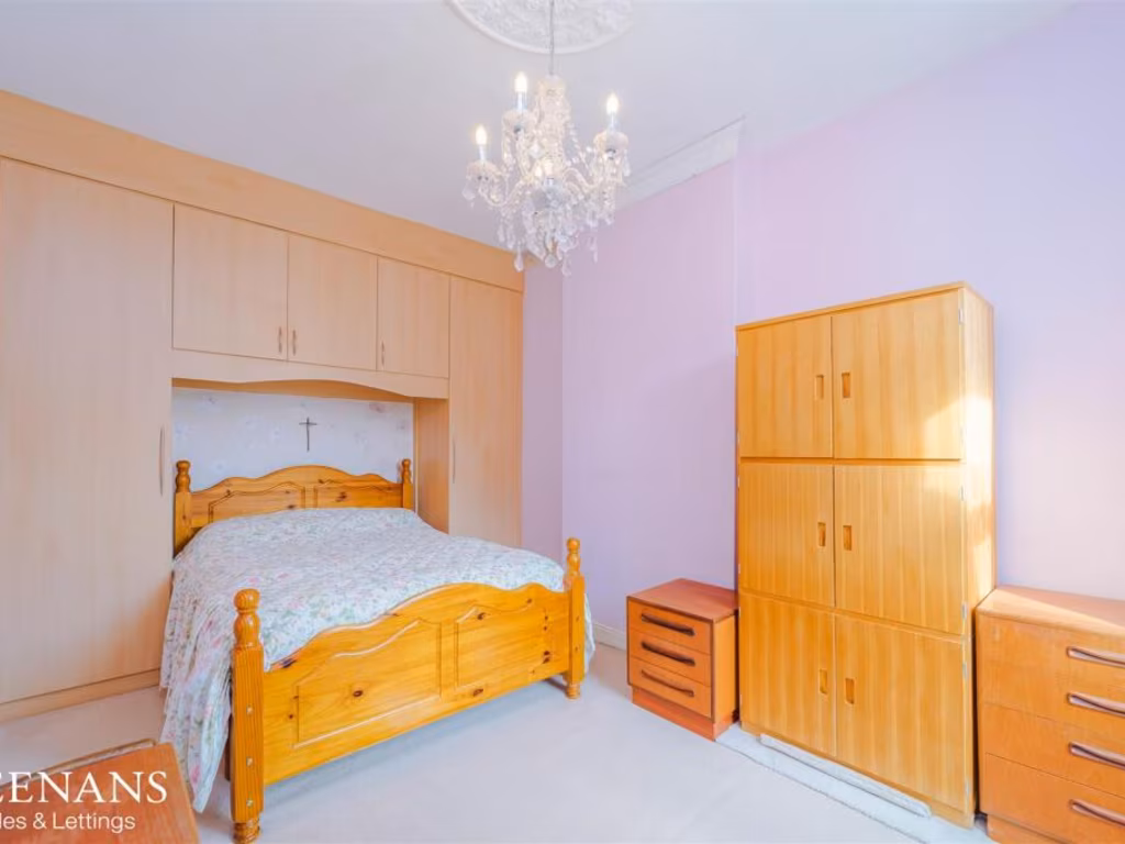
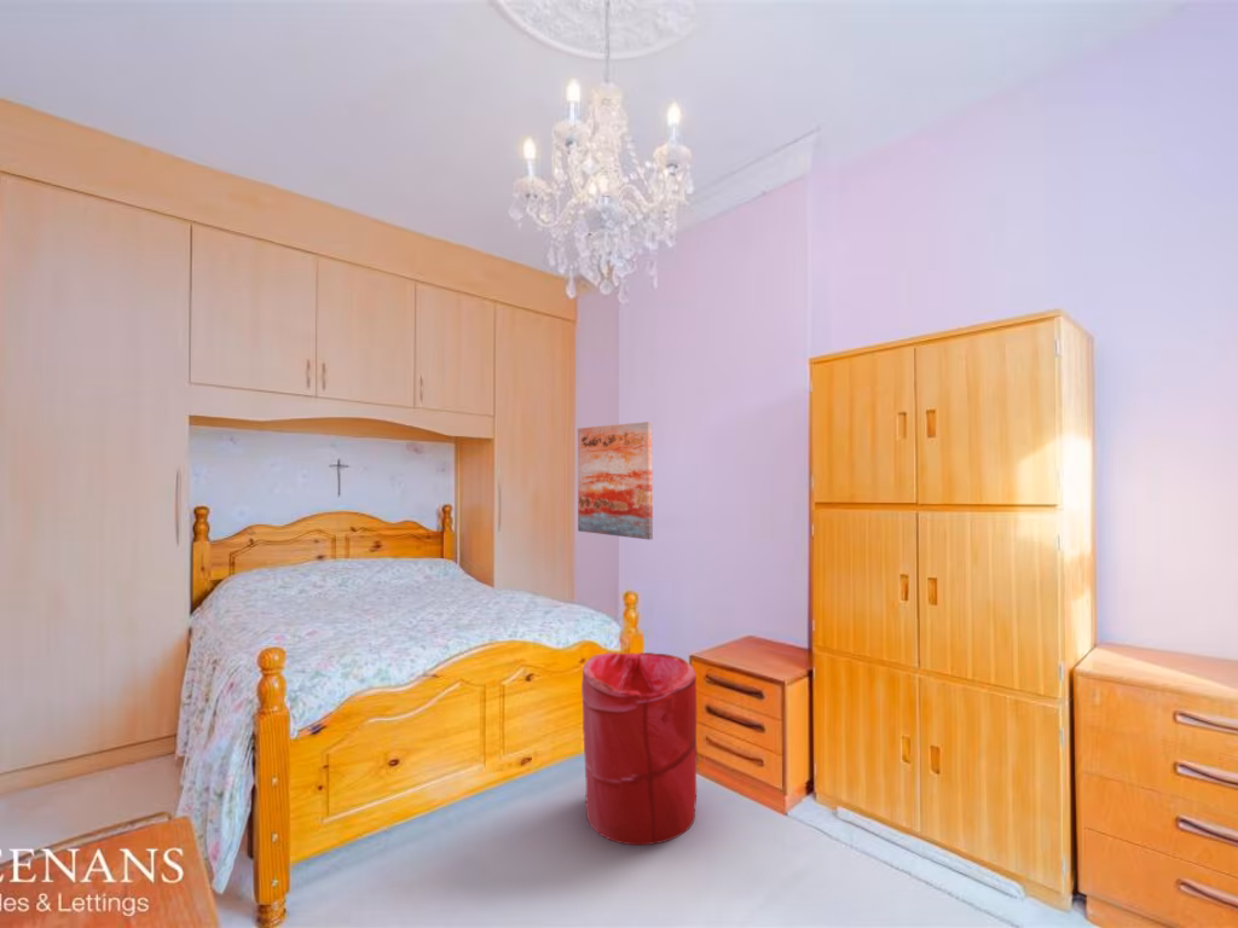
+ wall art (612, 480)
+ laundry hamper (640, 738)
